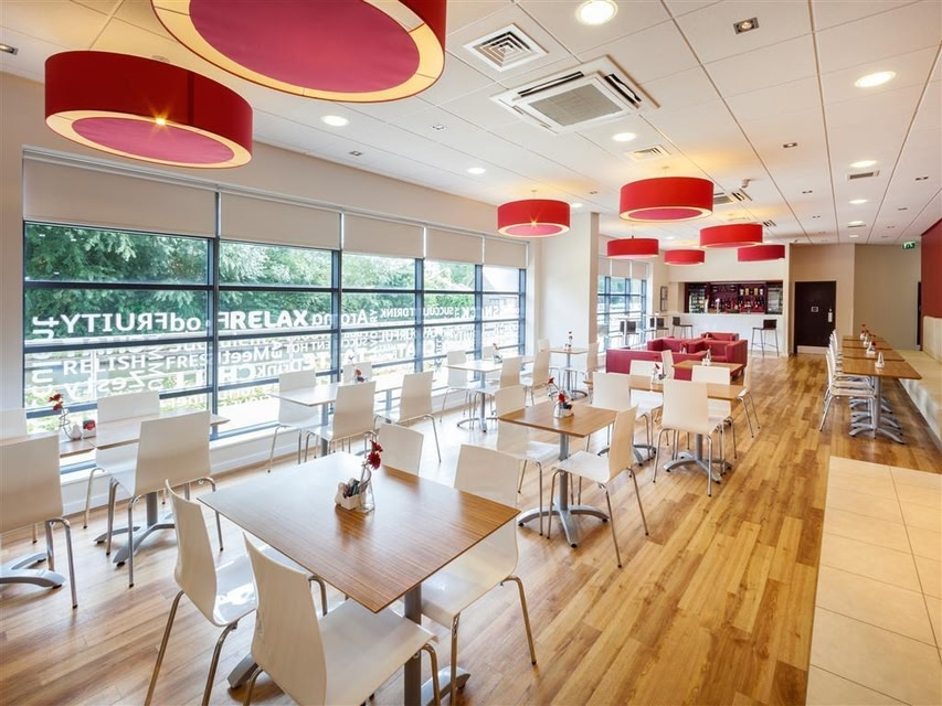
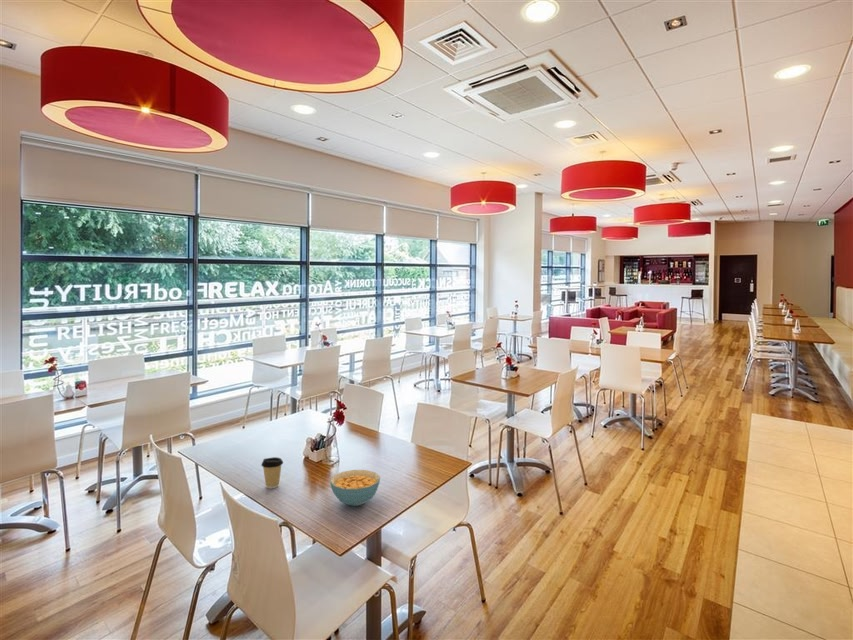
+ cereal bowl (355, 490)
+ coffee cup (272, 472)
